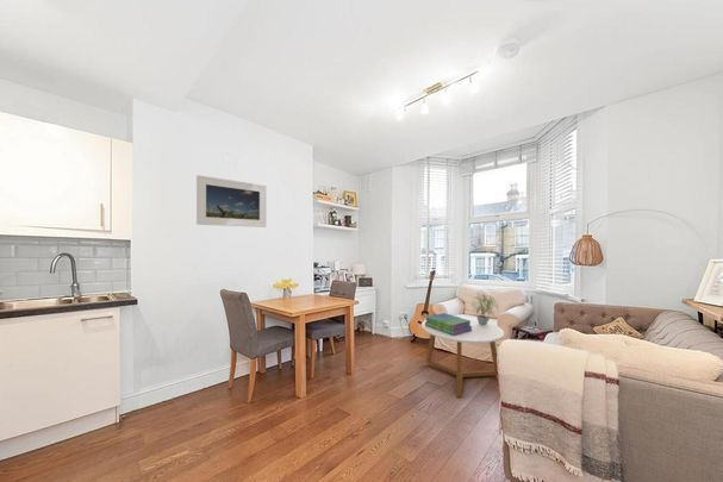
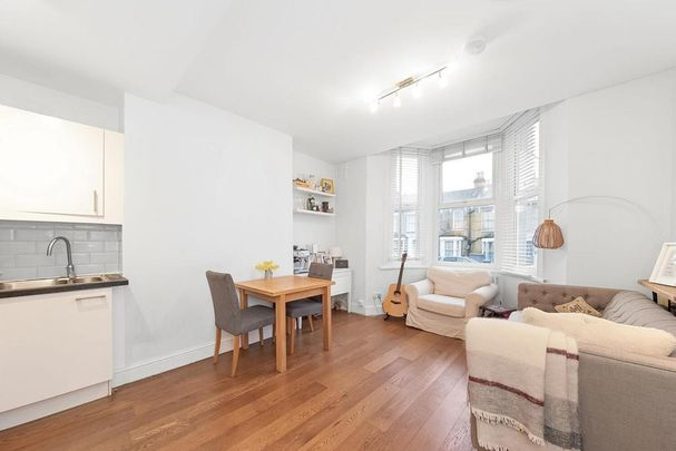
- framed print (233, 204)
- stack of books (448, 323)
- potted plant (482, 307)
- coffee table (459, 351)
